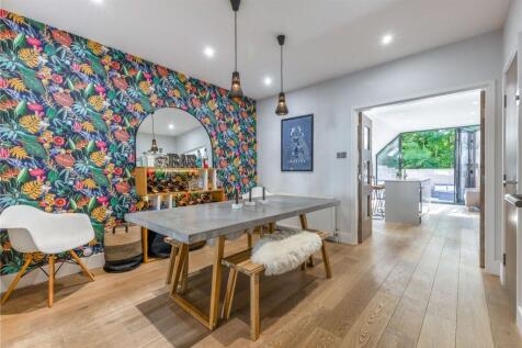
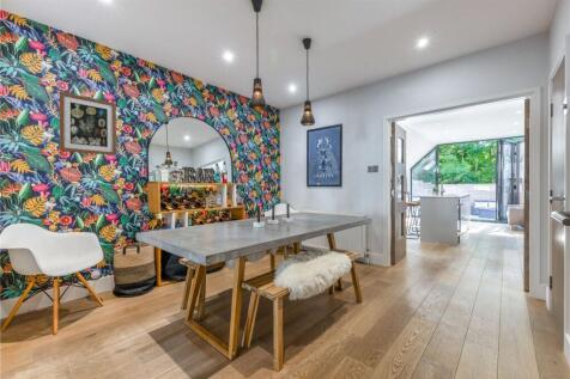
+ wall art (89, 126)
